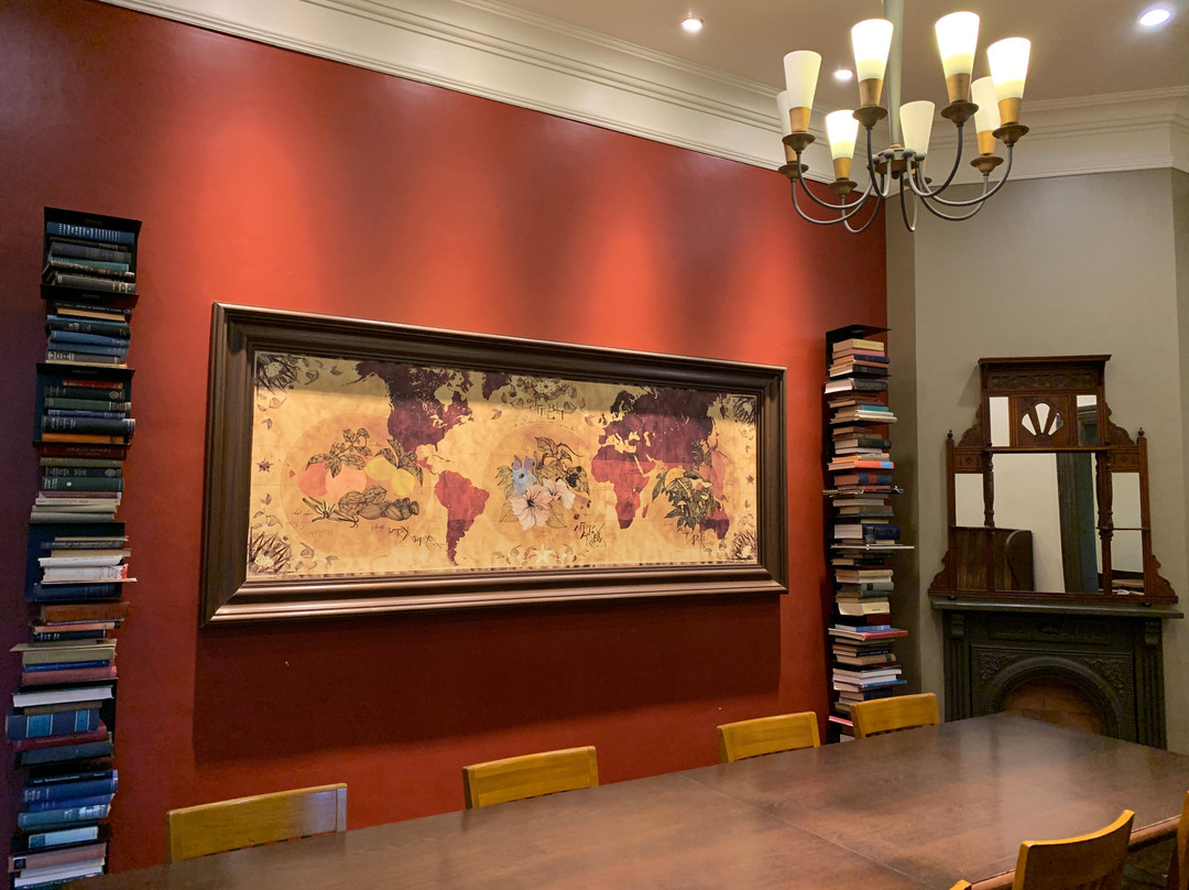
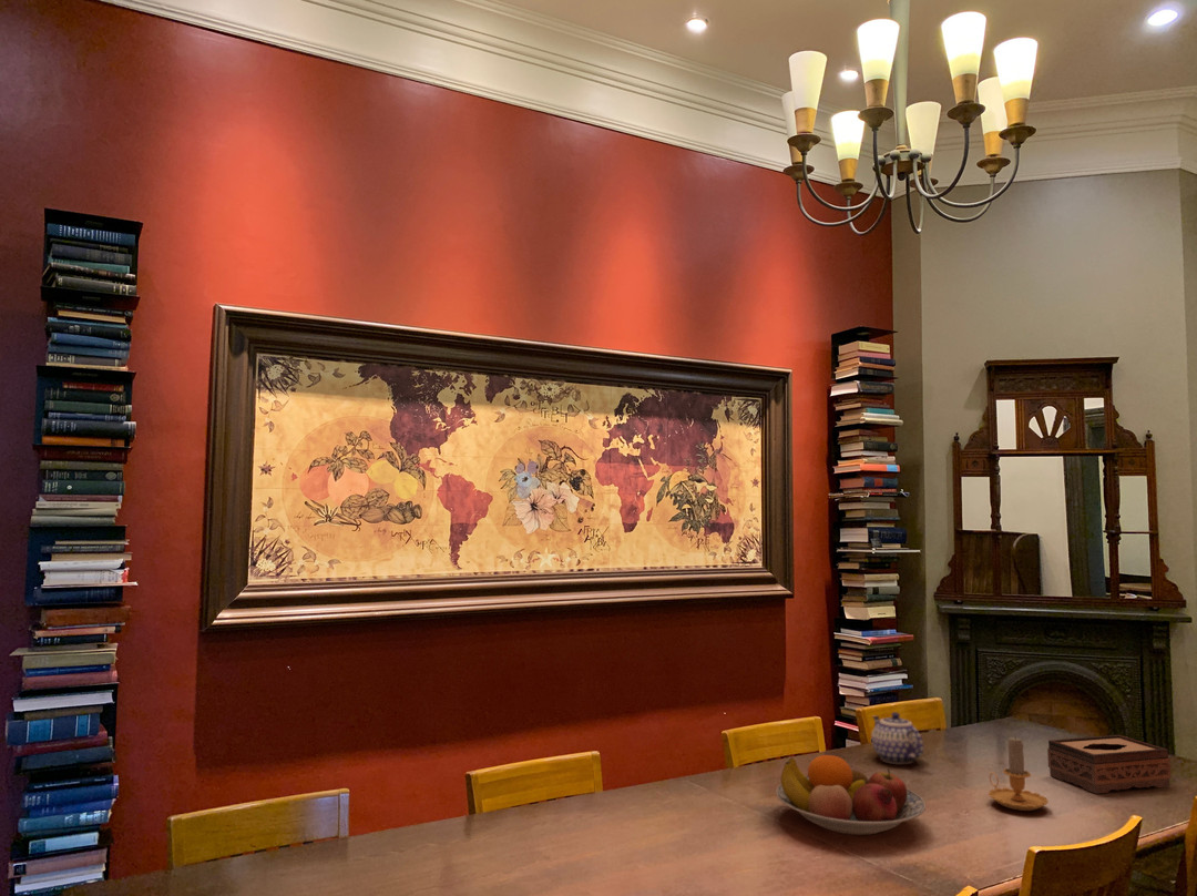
+ tissue box (1107, 762)
+ candle (1012, 767)
+ fruit bowl (848, 790)
+ teapot (896, 735)
